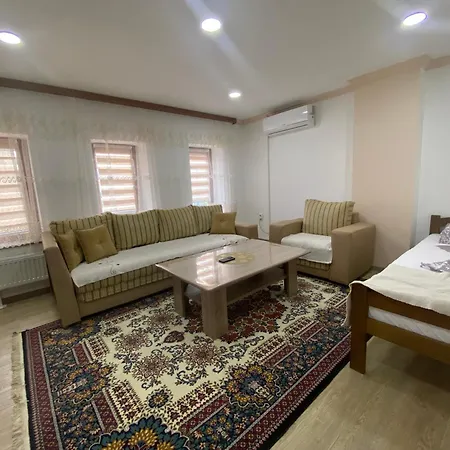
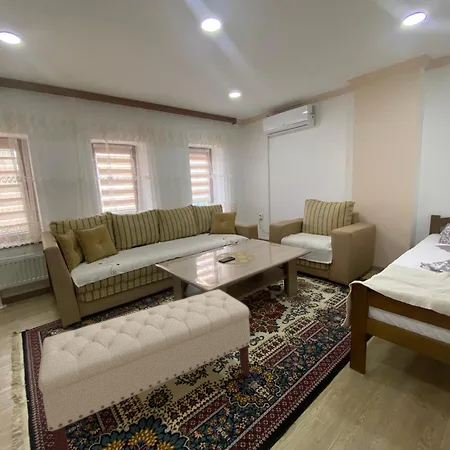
+ bench (158, 357)
